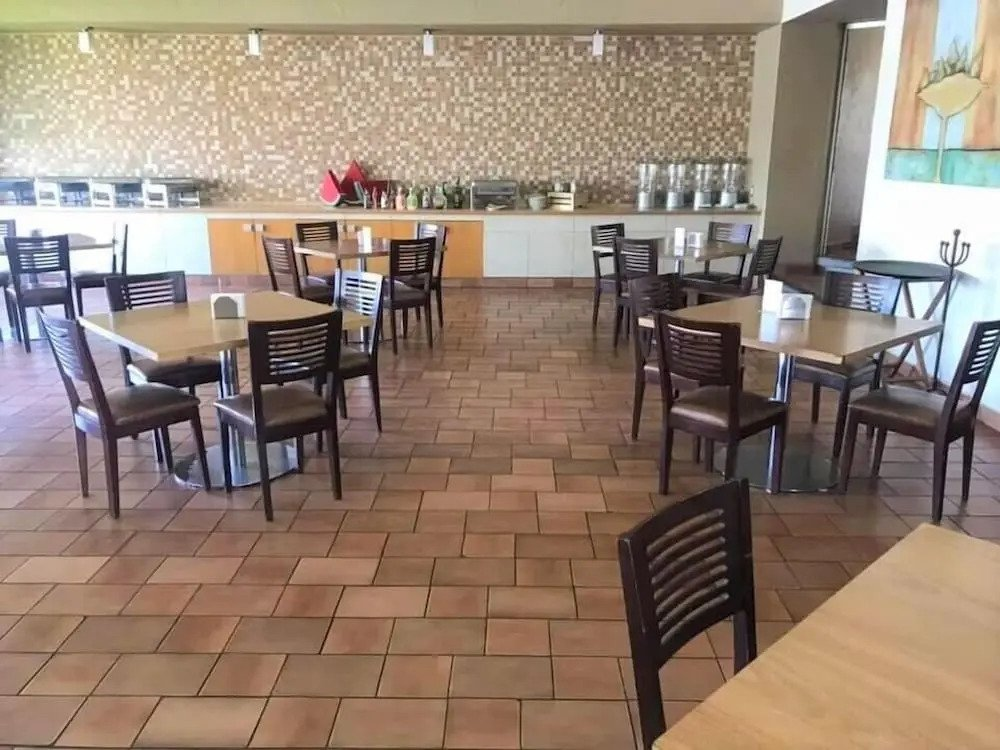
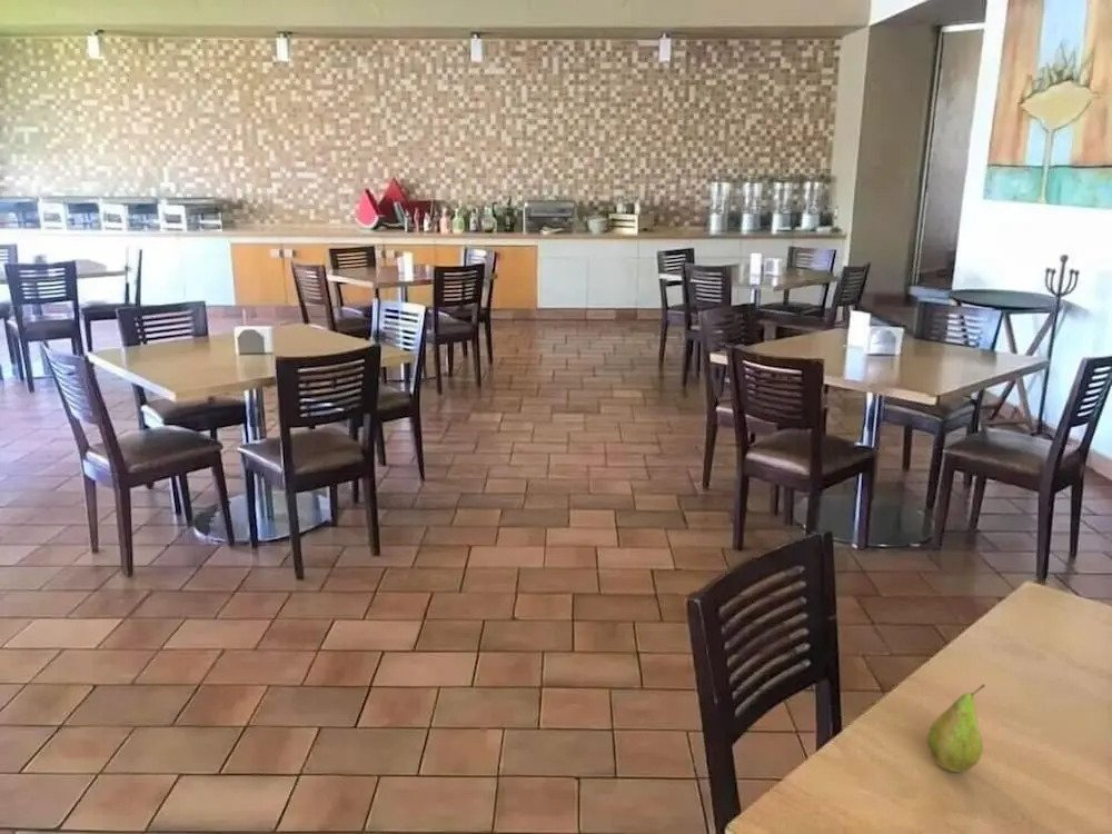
+ fruit (956, 724)
